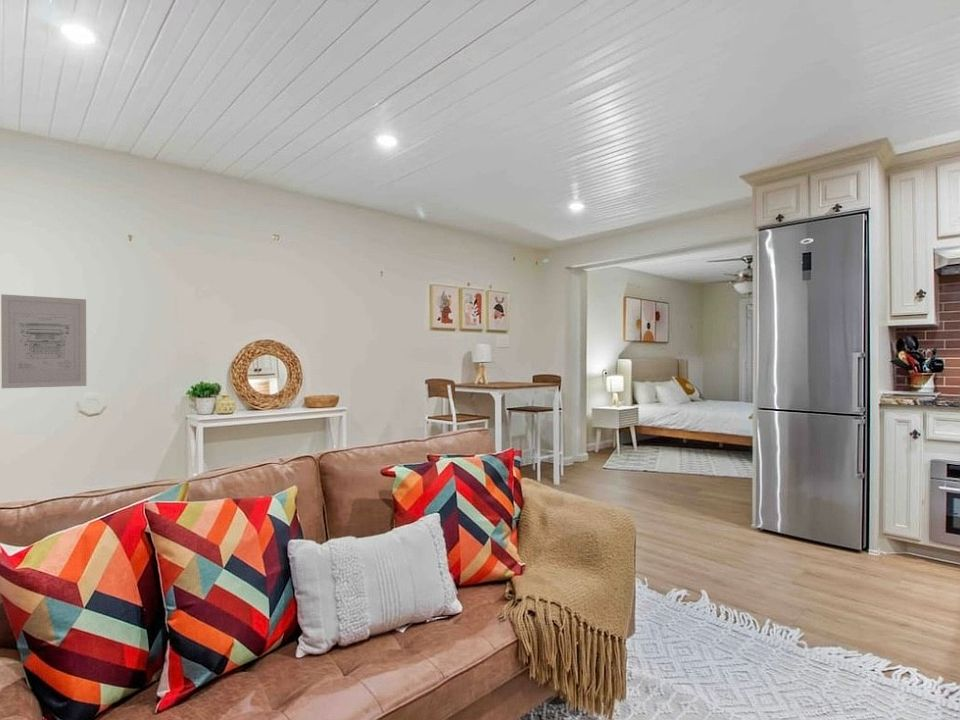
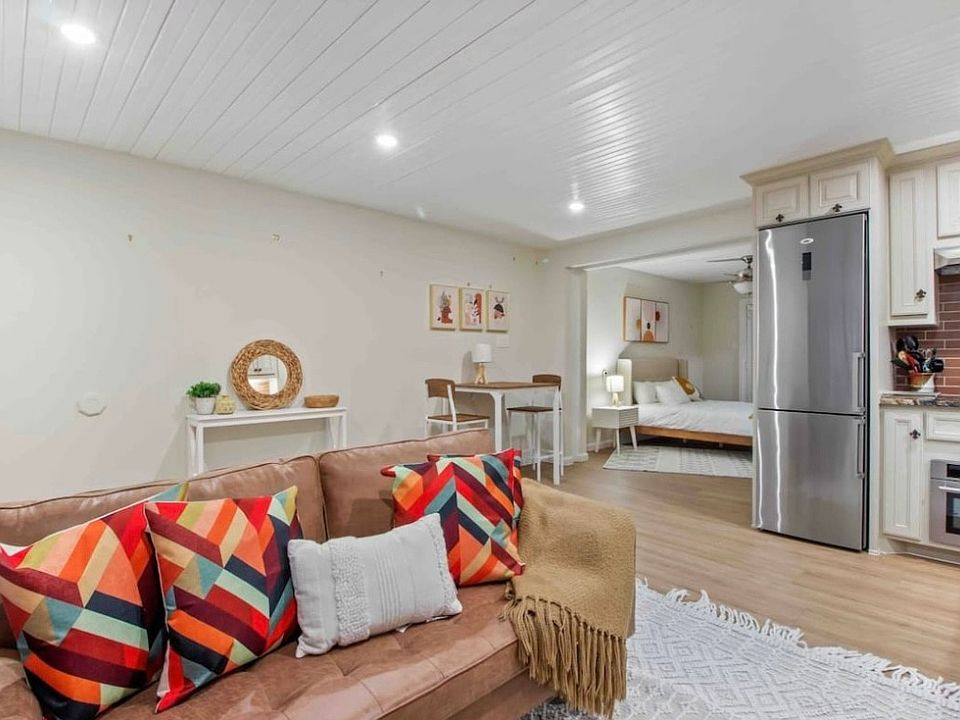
- wall art (45, 342)
